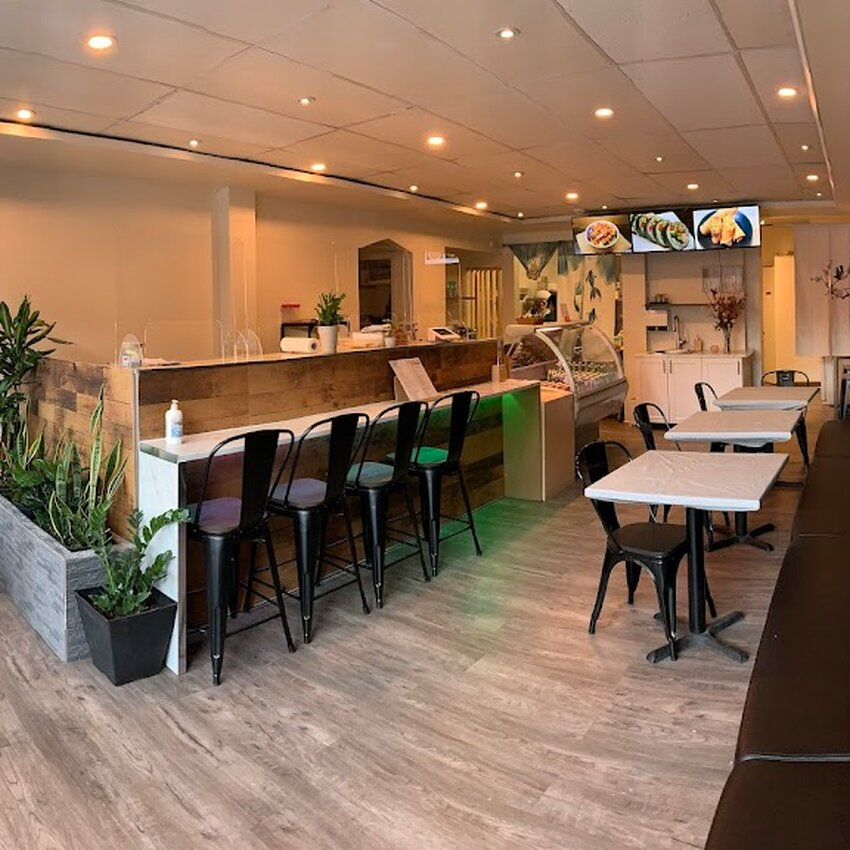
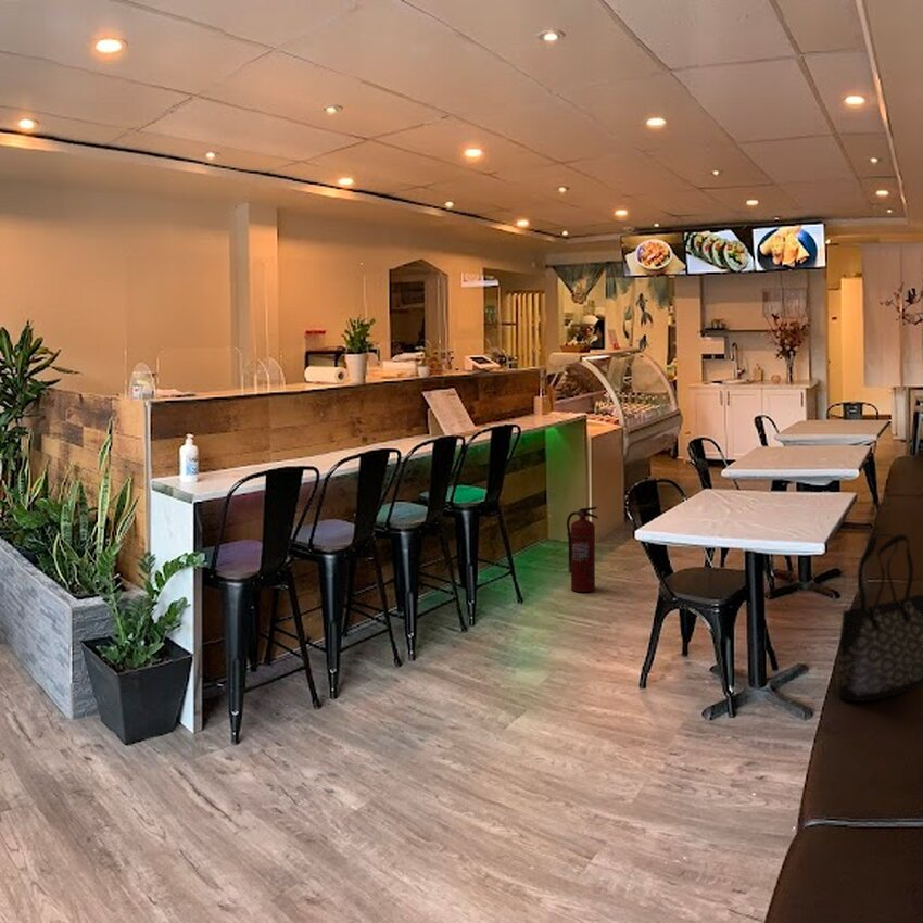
+ fire extinguisher (582, 547)
+ tote bag (886, 612)
